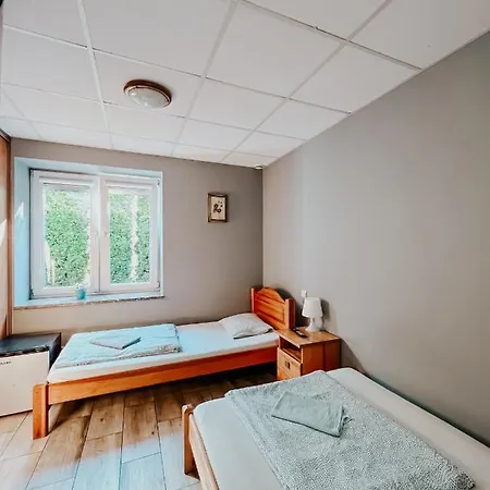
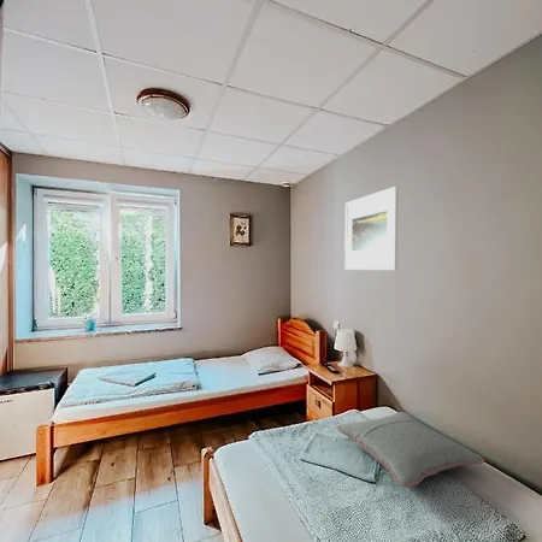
+ pillow (403, 441)
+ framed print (367, 232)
